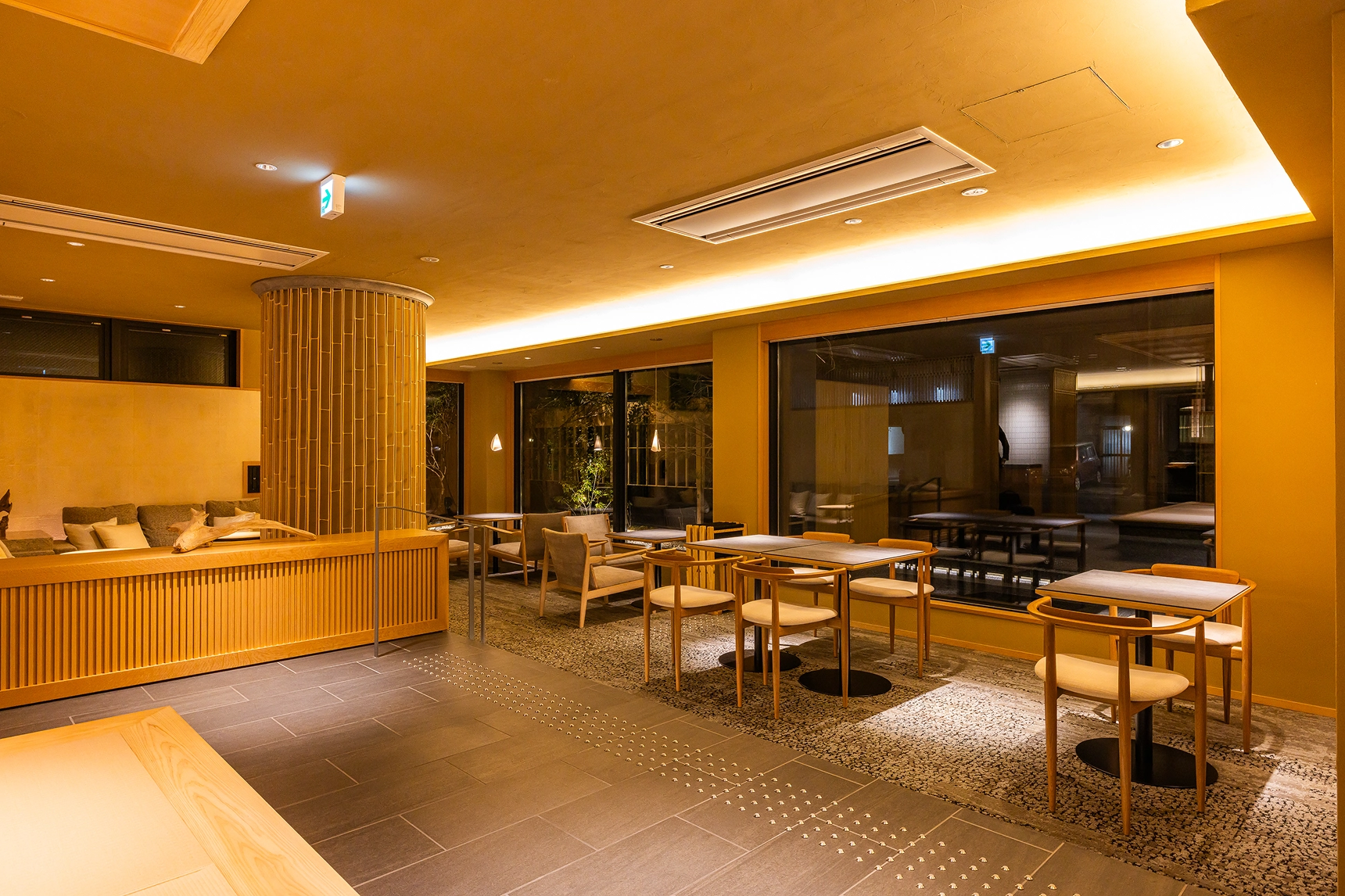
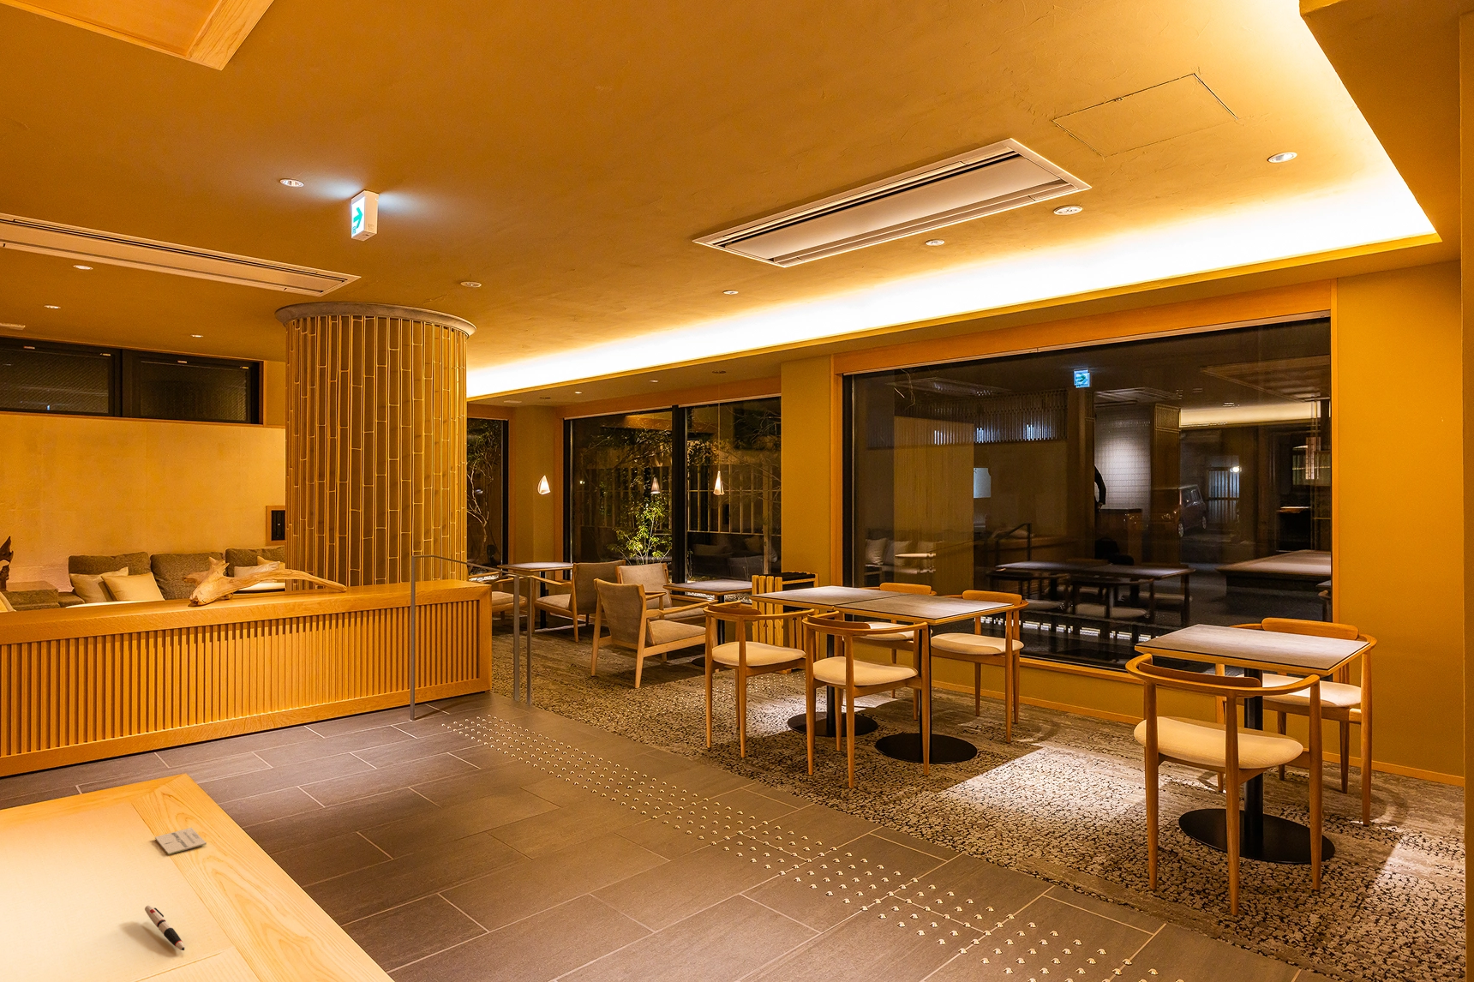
+ business card (180, 841)
+ pen (165, 927)
